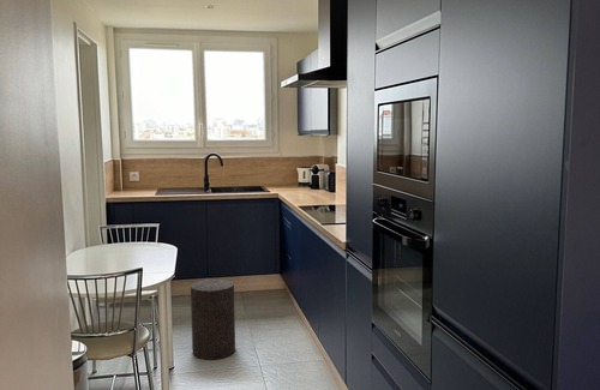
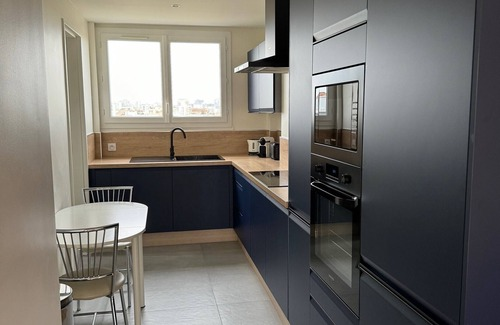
- stool (212, 317)
